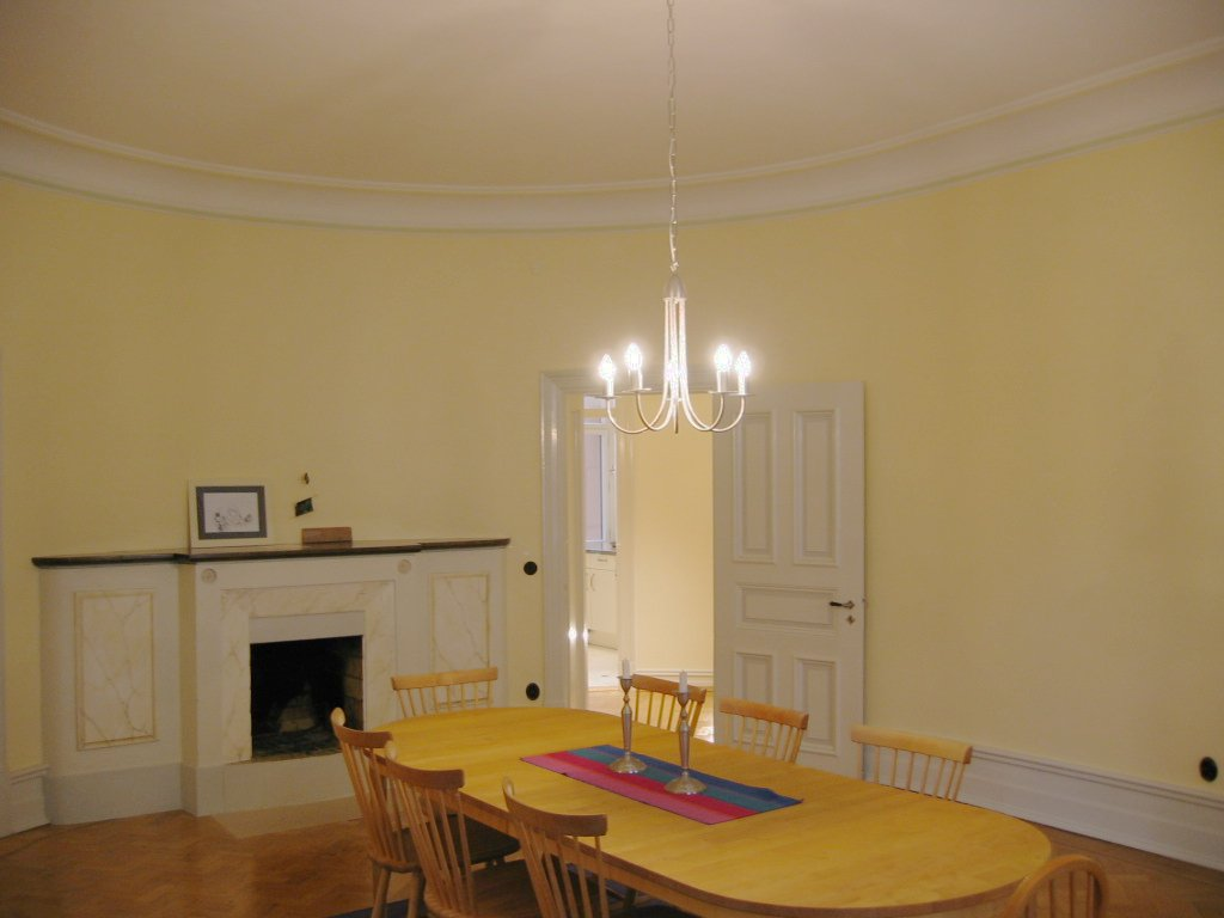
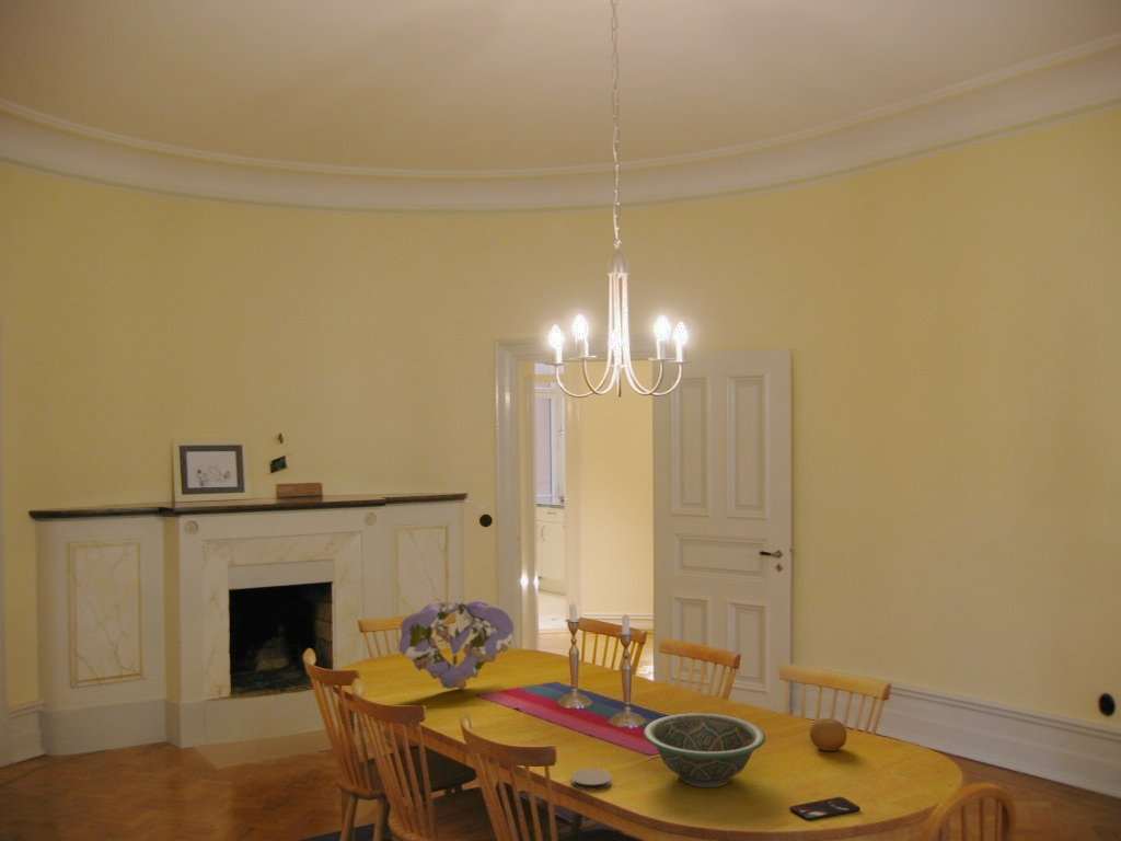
+ coaster (591, 779)
+ flower bouquet (457, 645)
+ decorative bowl (704, 754)
+ fruit (828, 734)
+ smartphone (824, 808)
